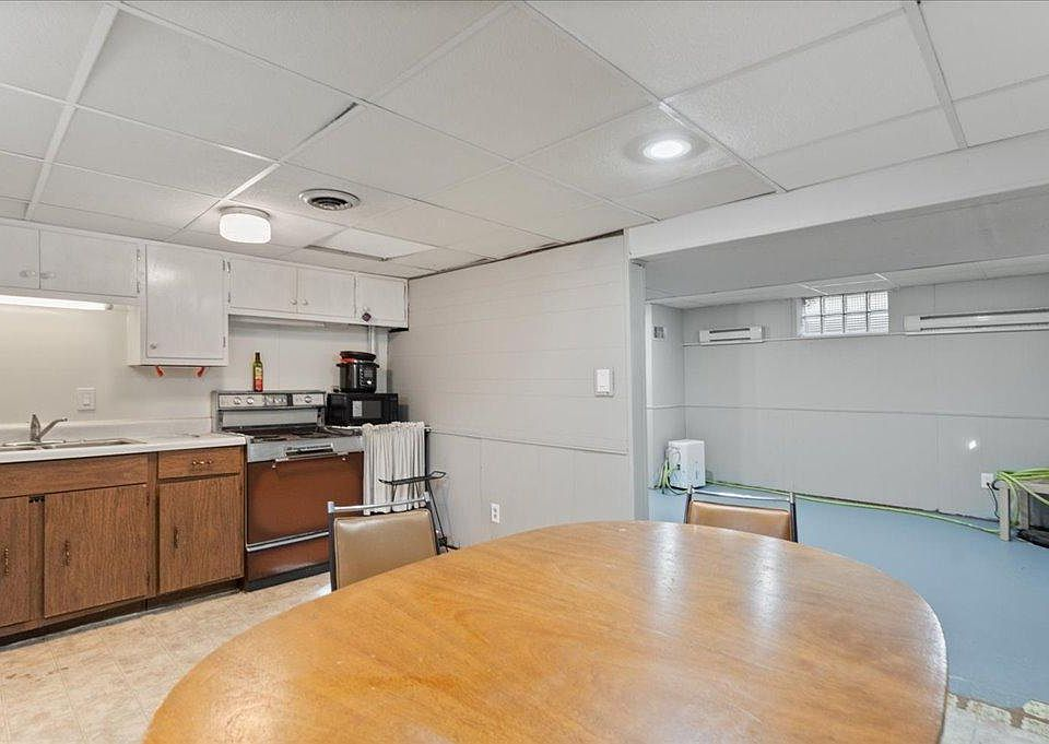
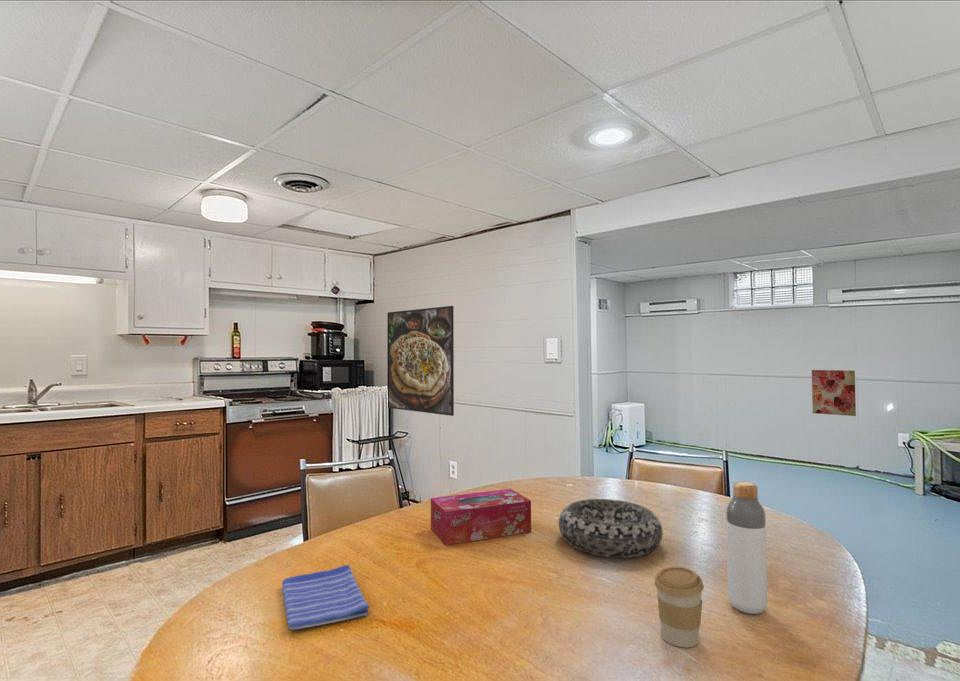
+ wall art (833, 392)
+ decorative bowl (609, 526)
+ coffee cup (679, 604)
+ dish towel (323, 593)
+ bottle (746, 545)
+ tissue box (480, 514)
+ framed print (418, 360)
